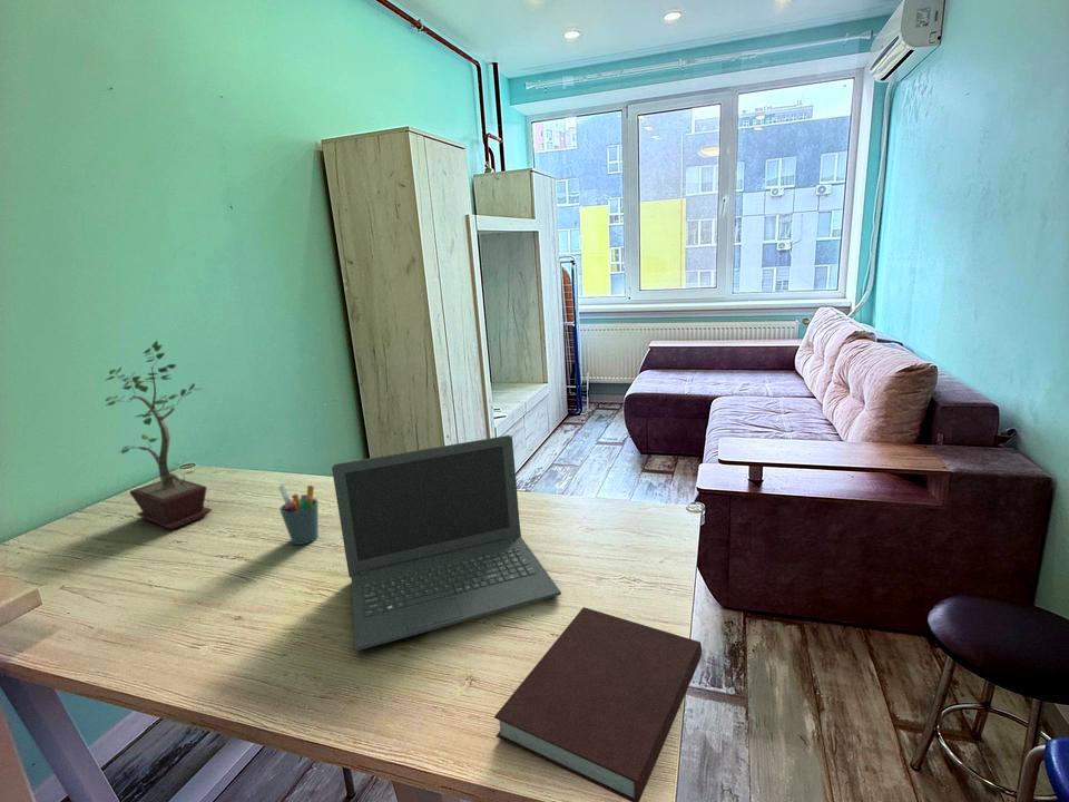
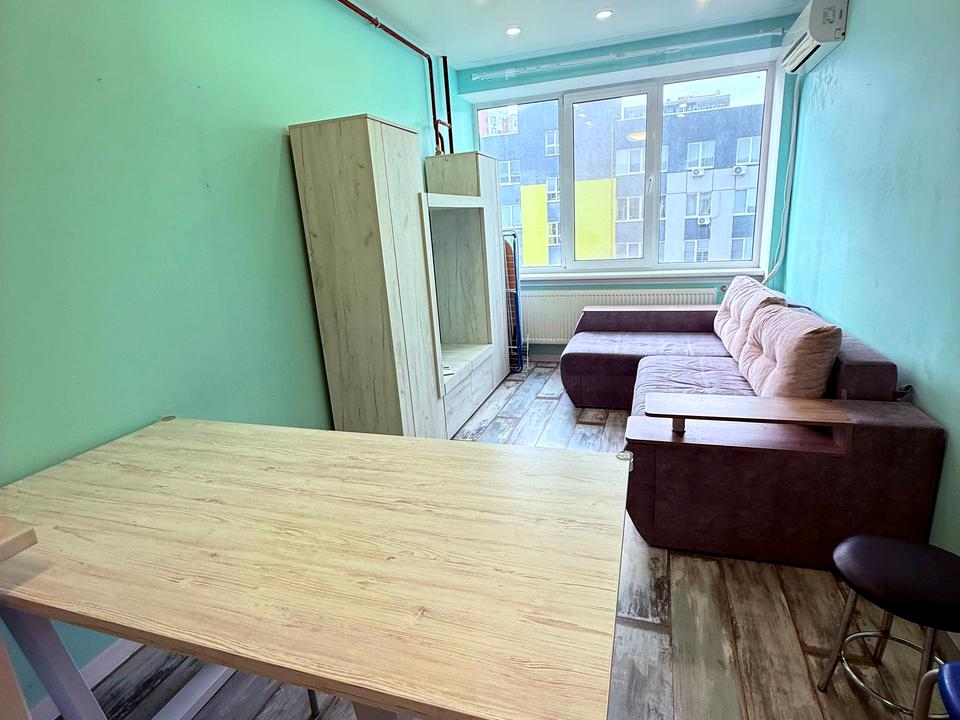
- laptop computer (443, 529)
- pen holder (301, 512)
- notebook (606, 686)
- potted plant (154, 438)
